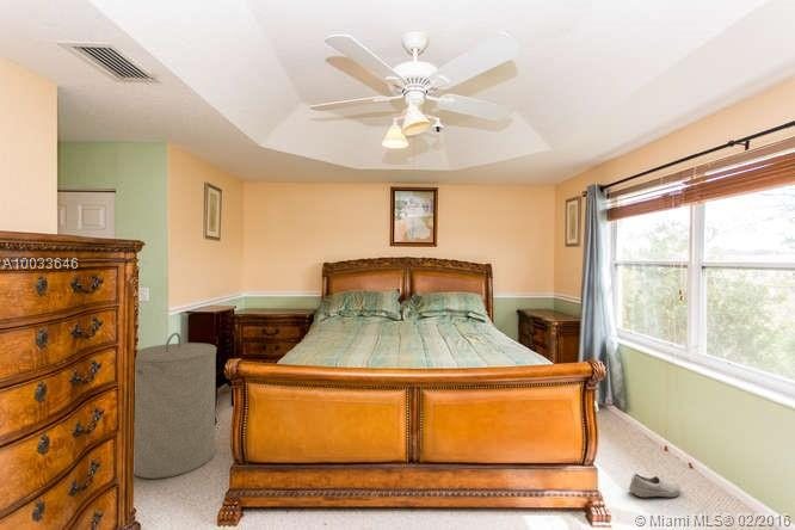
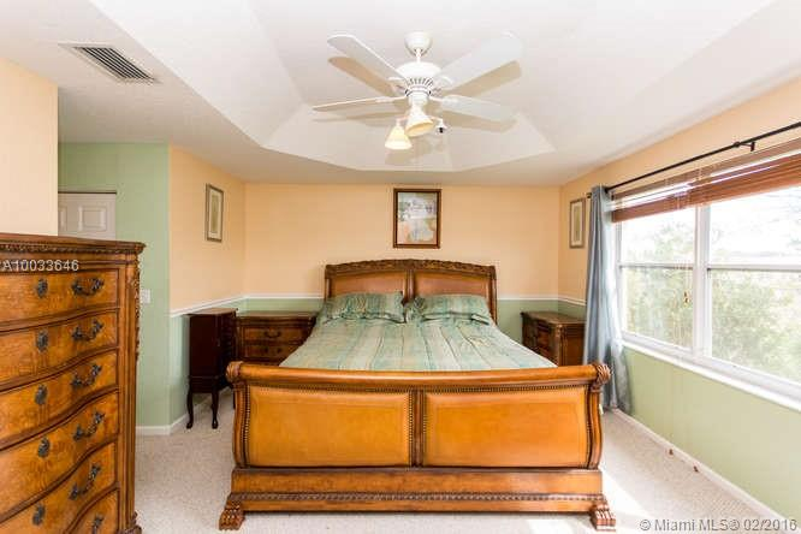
- shoe (654, 482)
- laundry hamper (174, 395)
